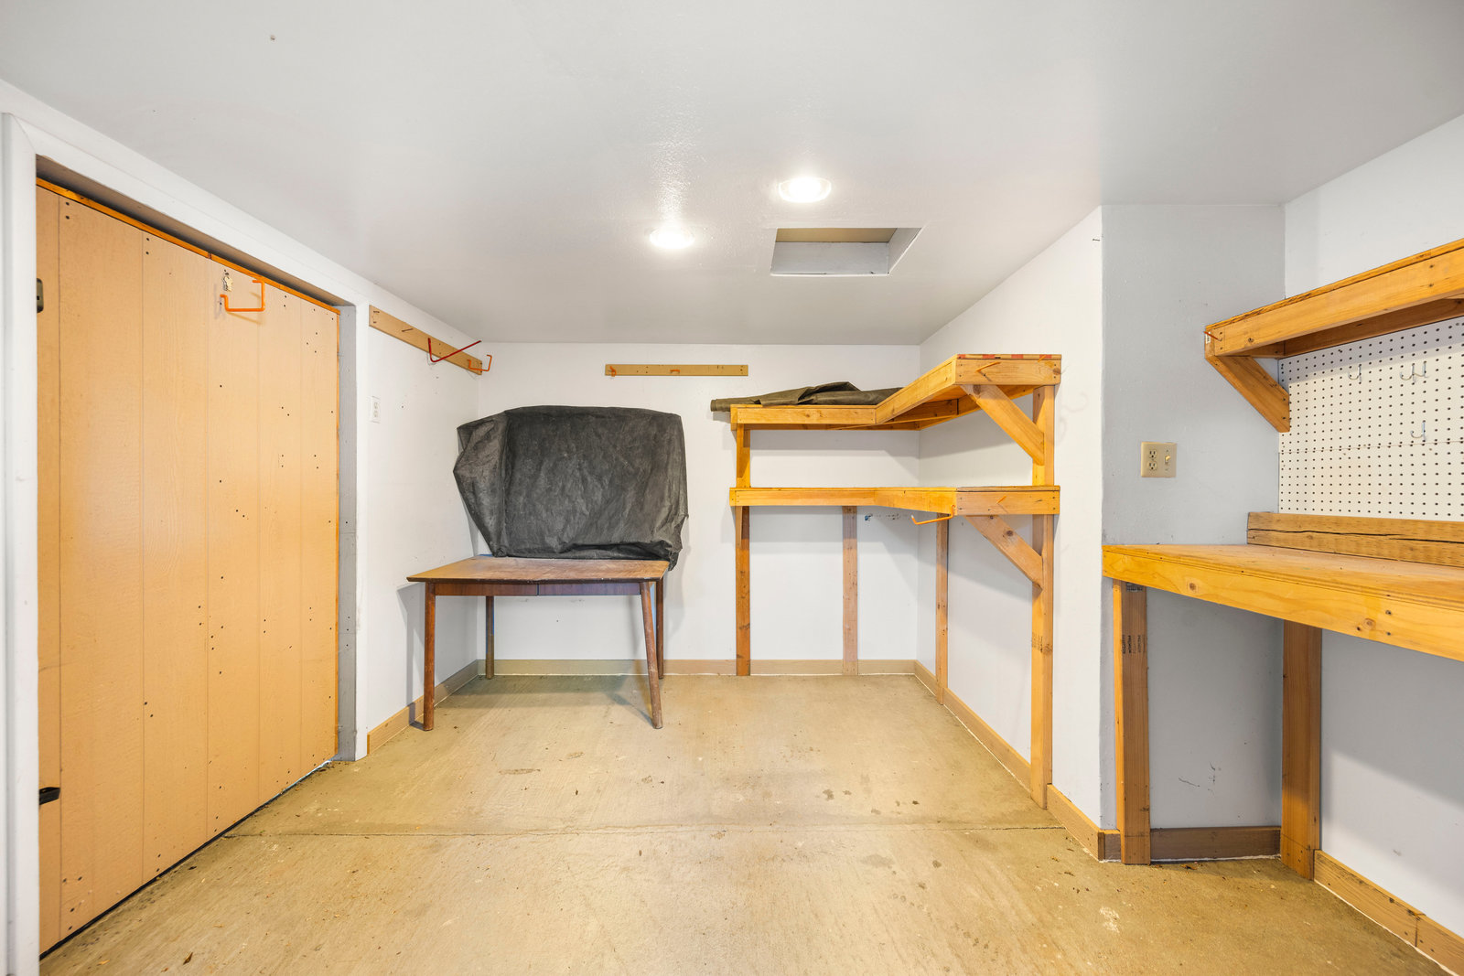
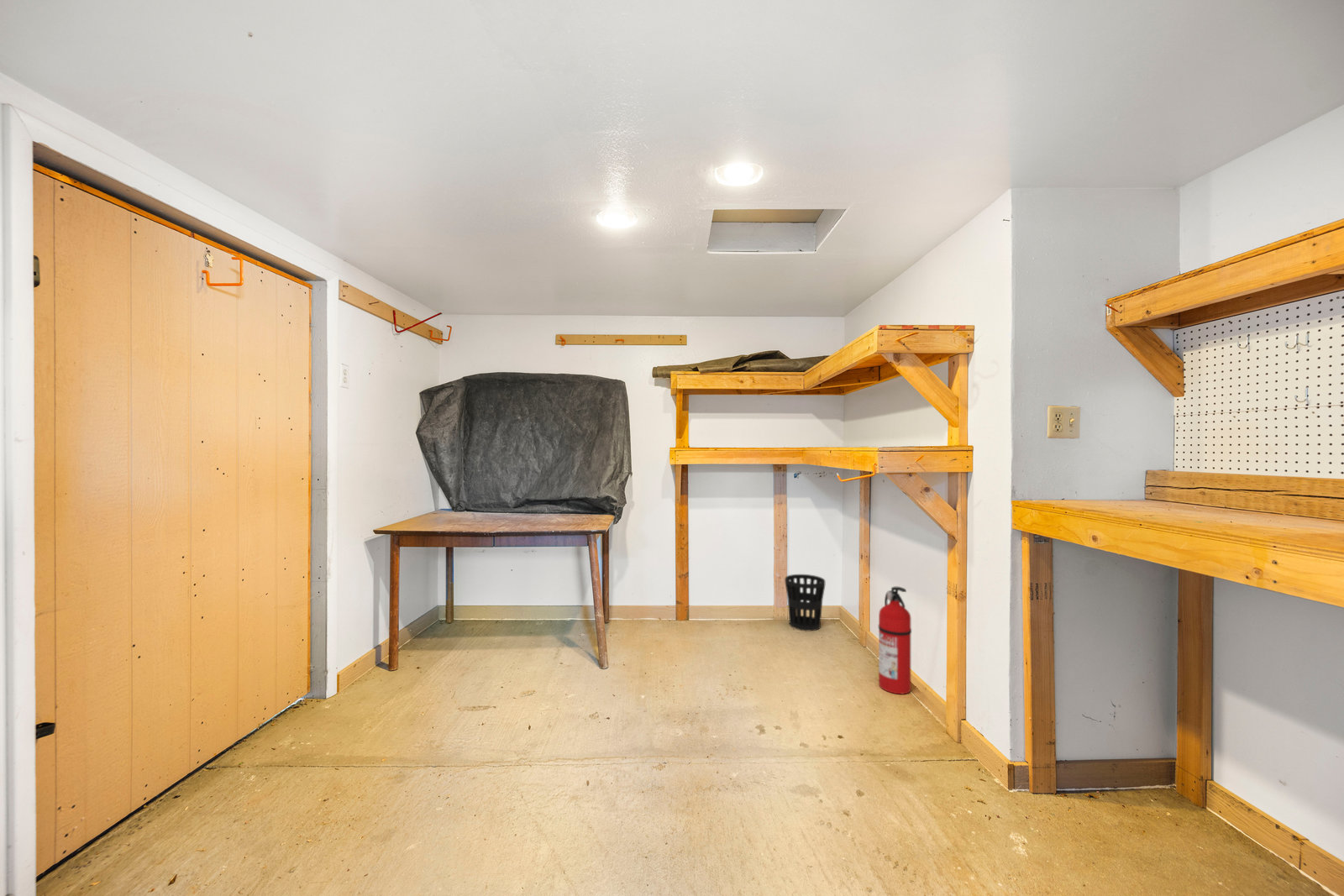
+ fire extinguisher (894, 635)
+ wastebasket (805, 602)
